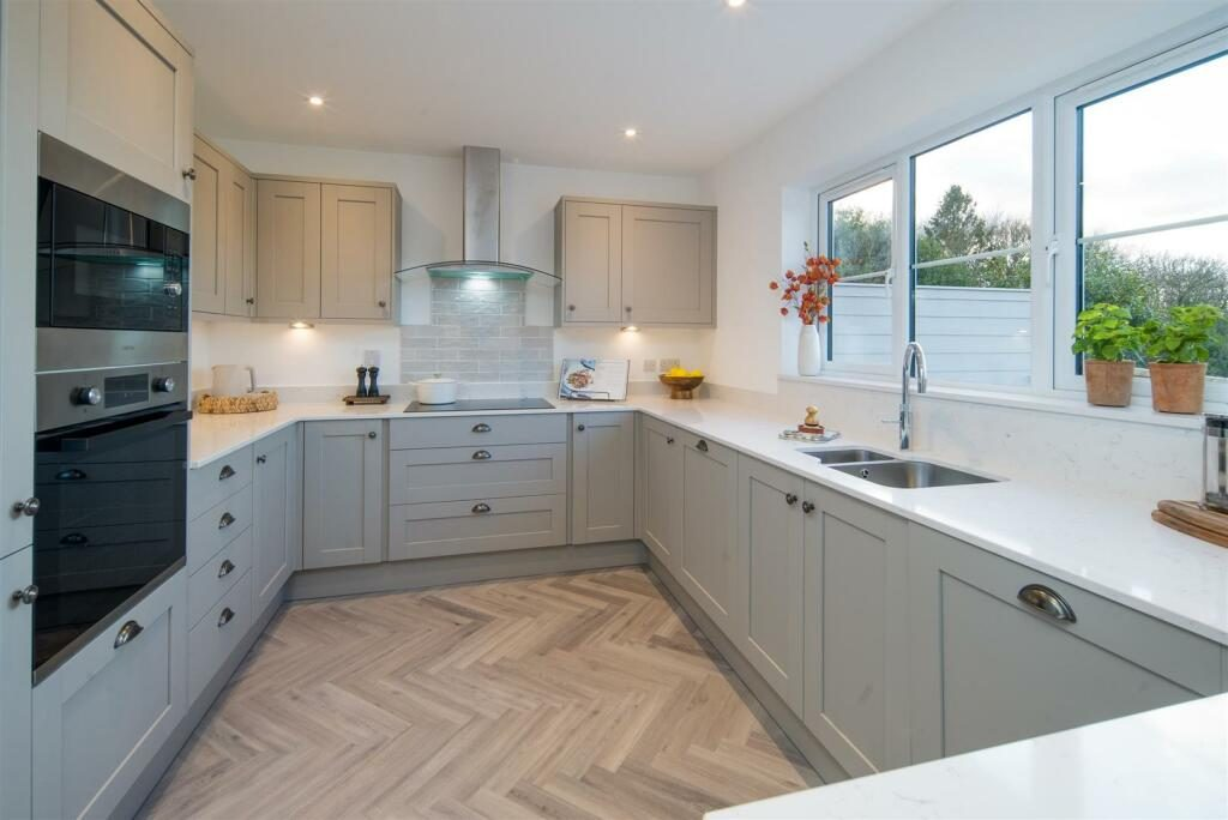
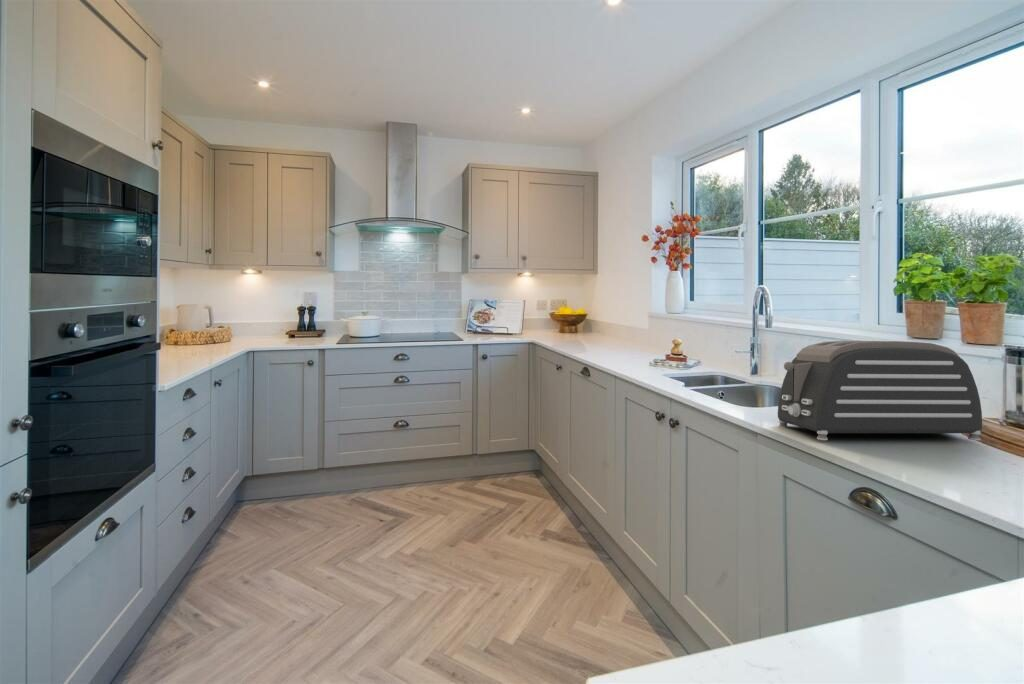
+ toaster (868, 387)
